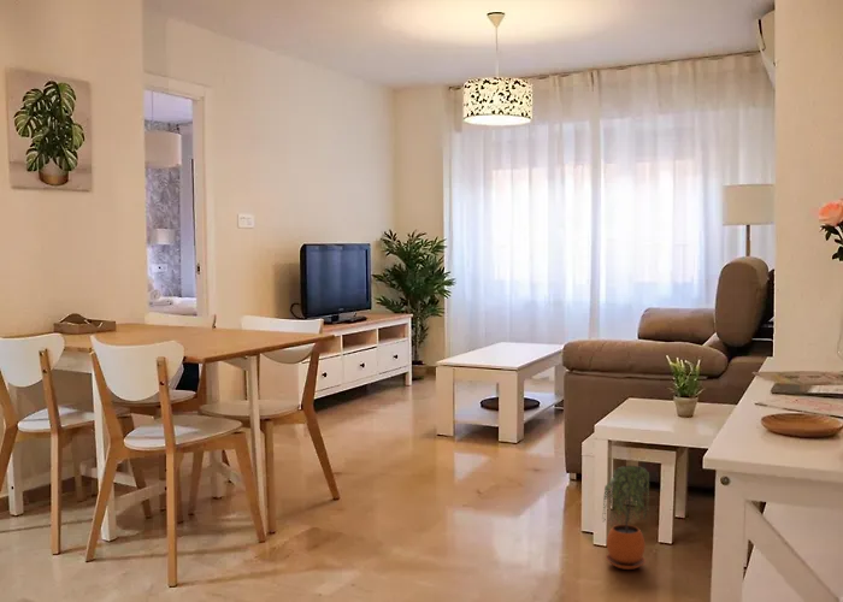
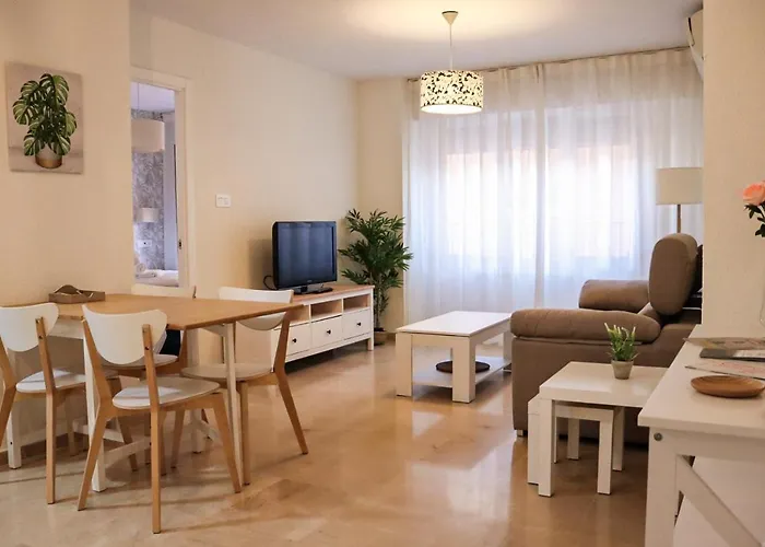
- potted plant (625, 514)
